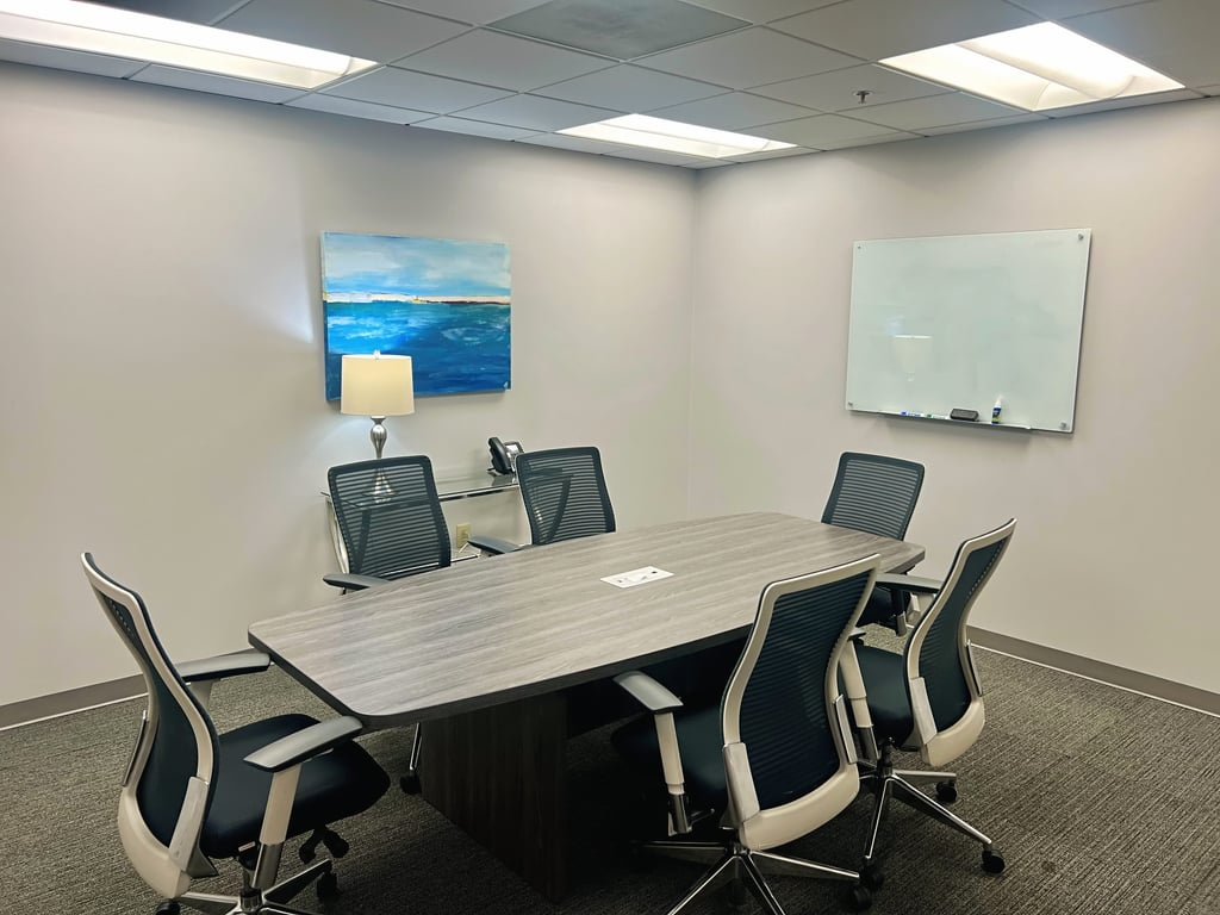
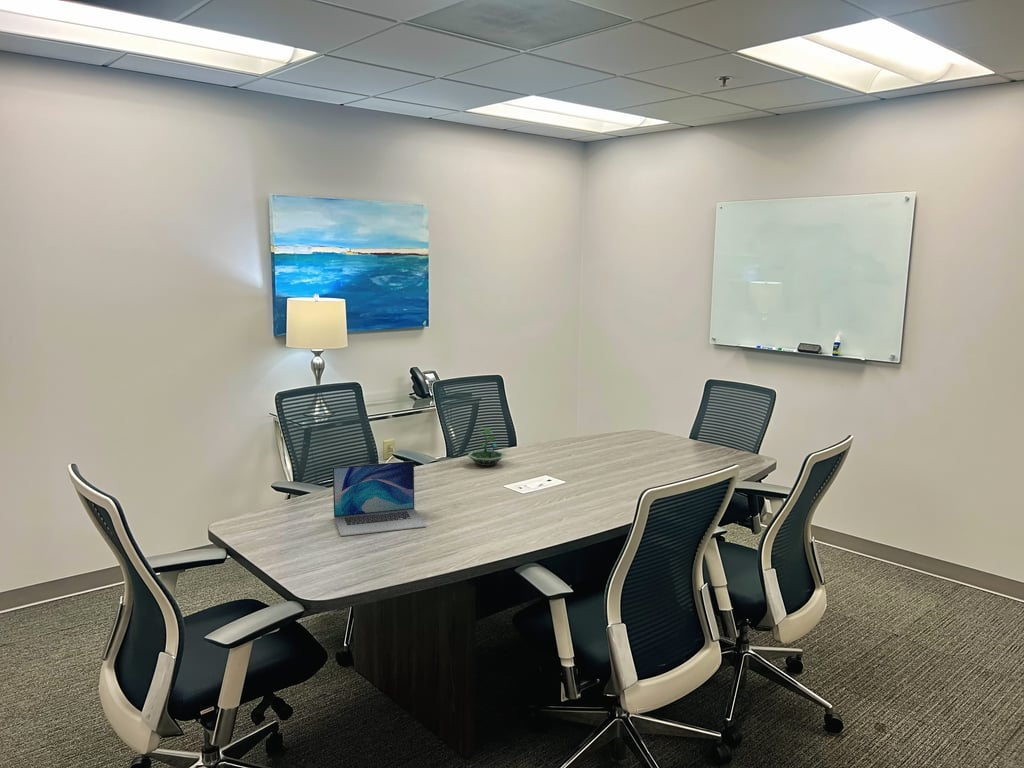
+ laptop (379, 496)
+ terrarium (485, 434)
